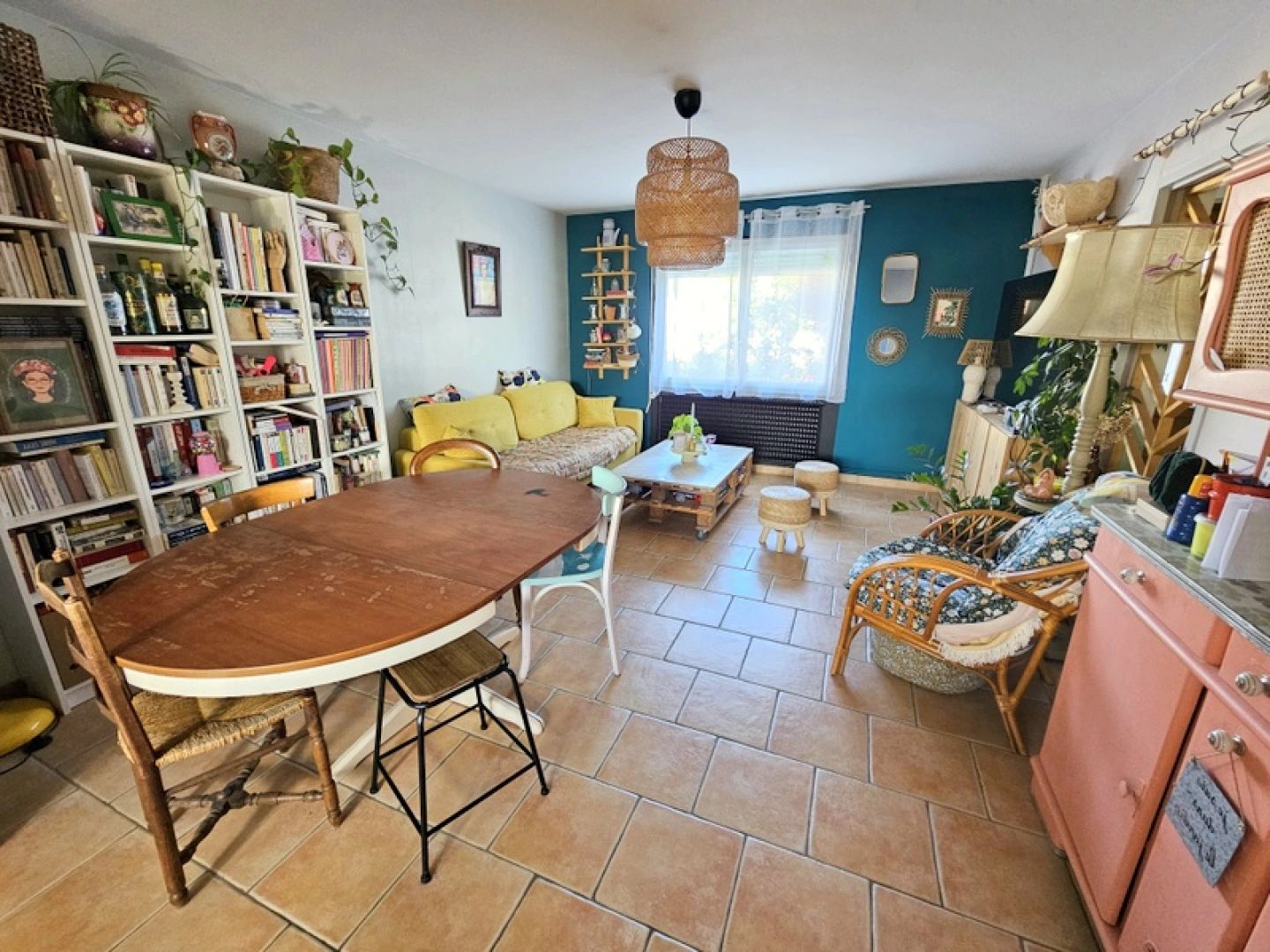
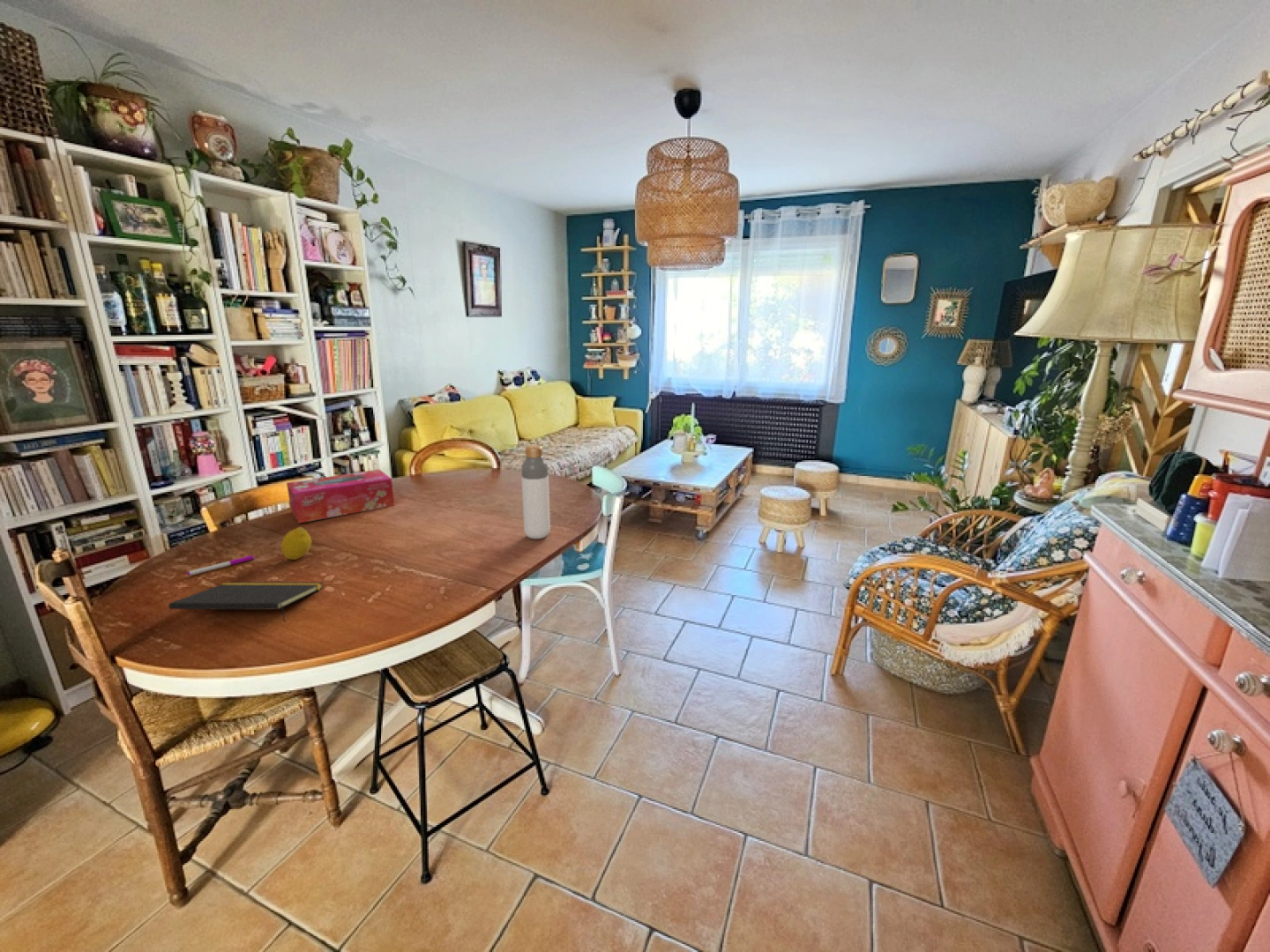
+ bottle (535, 492)
+ fruit (295, 543)
+ pen (220, 565)
+ tissue box (341, 494)
+ notepad (251, 594)
